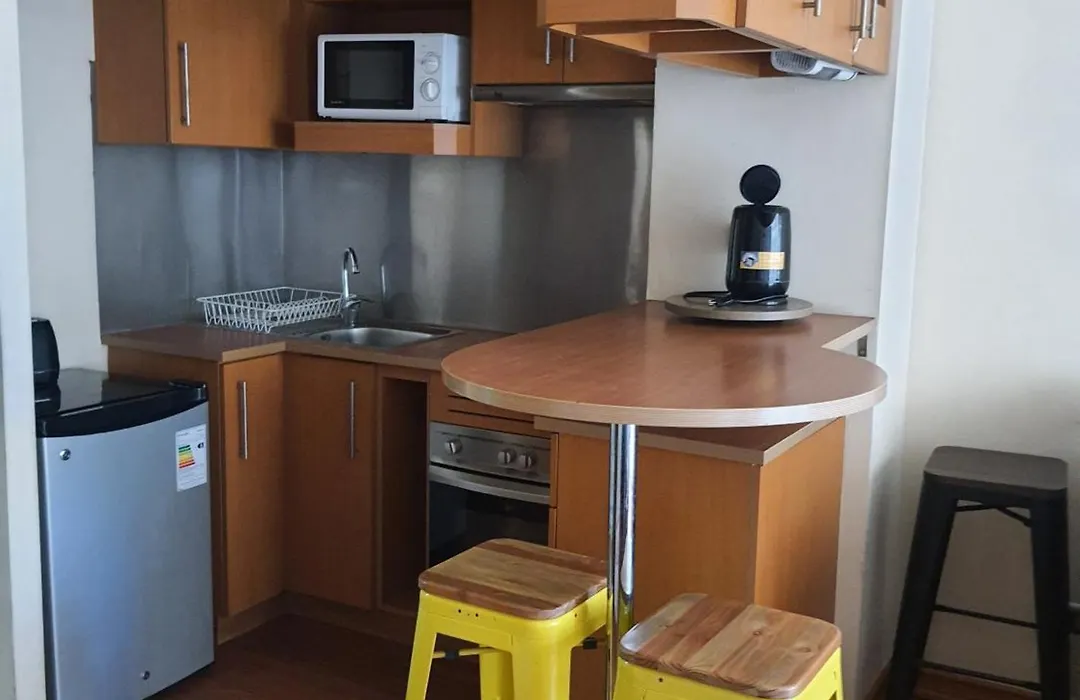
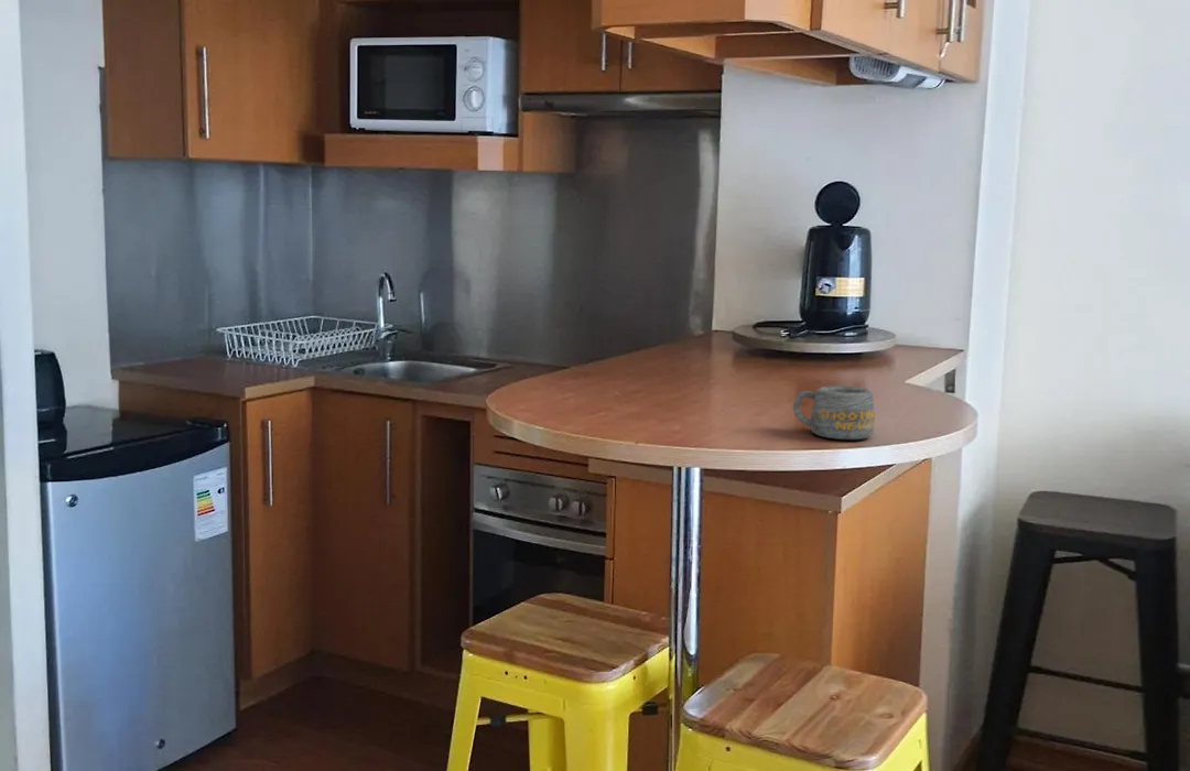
+ mug (832, 411)
